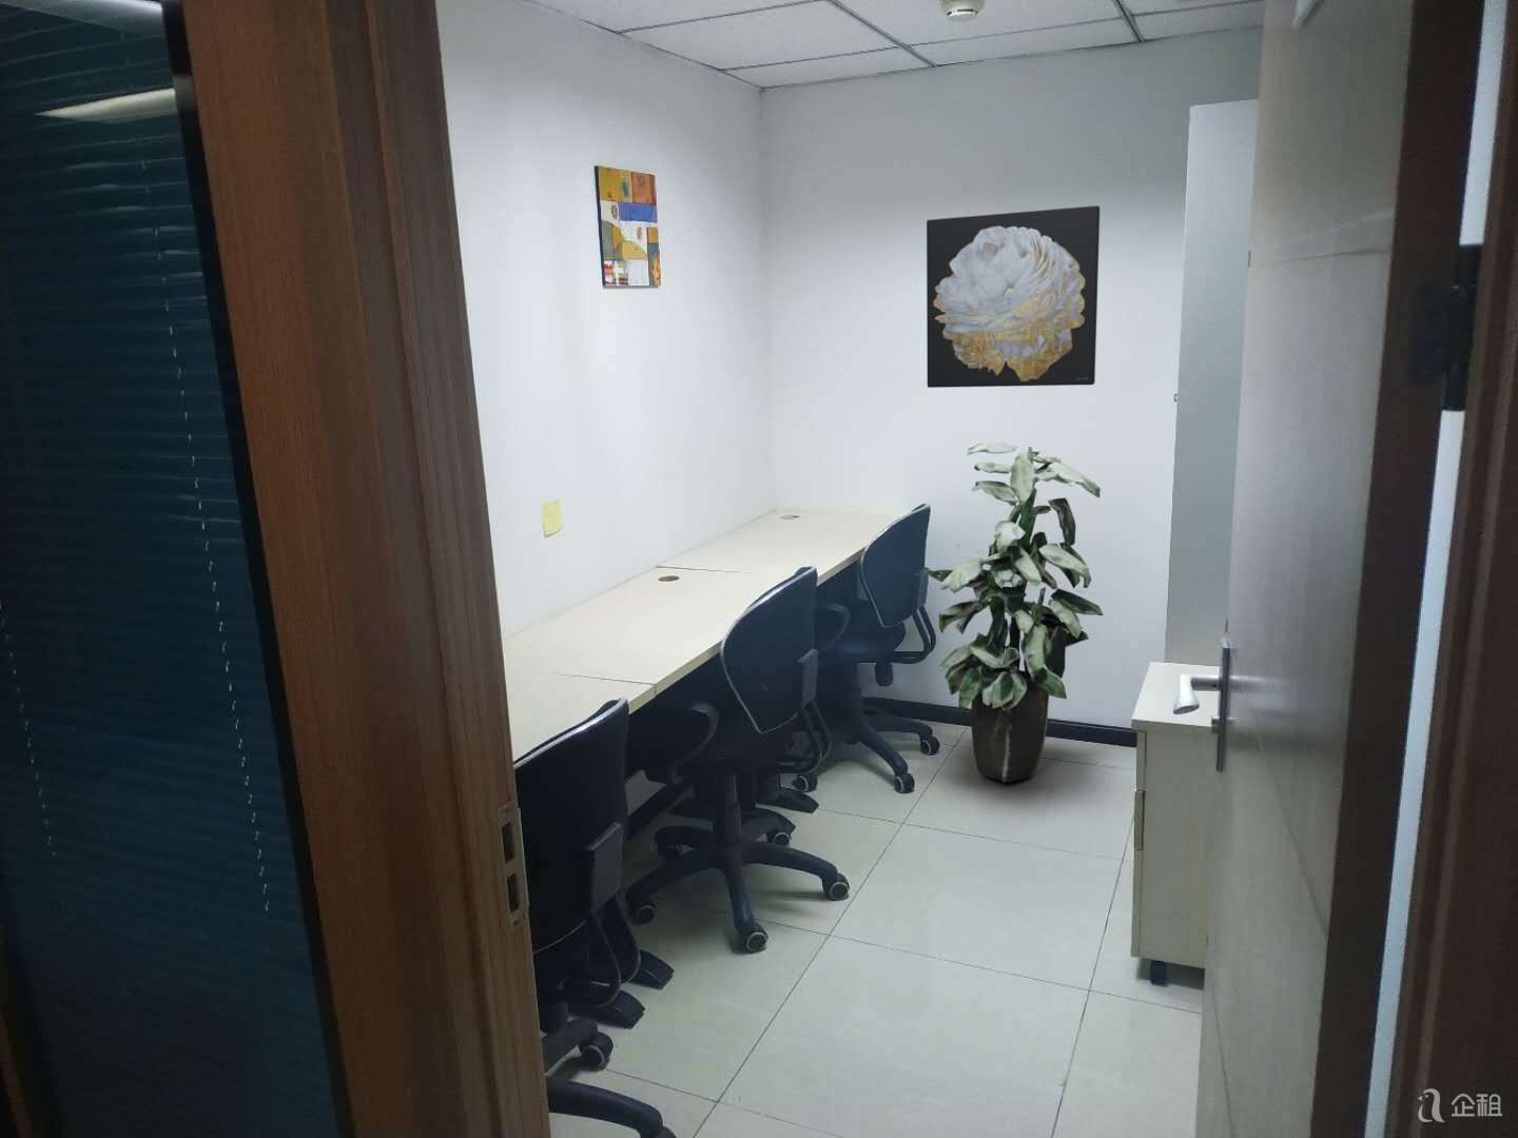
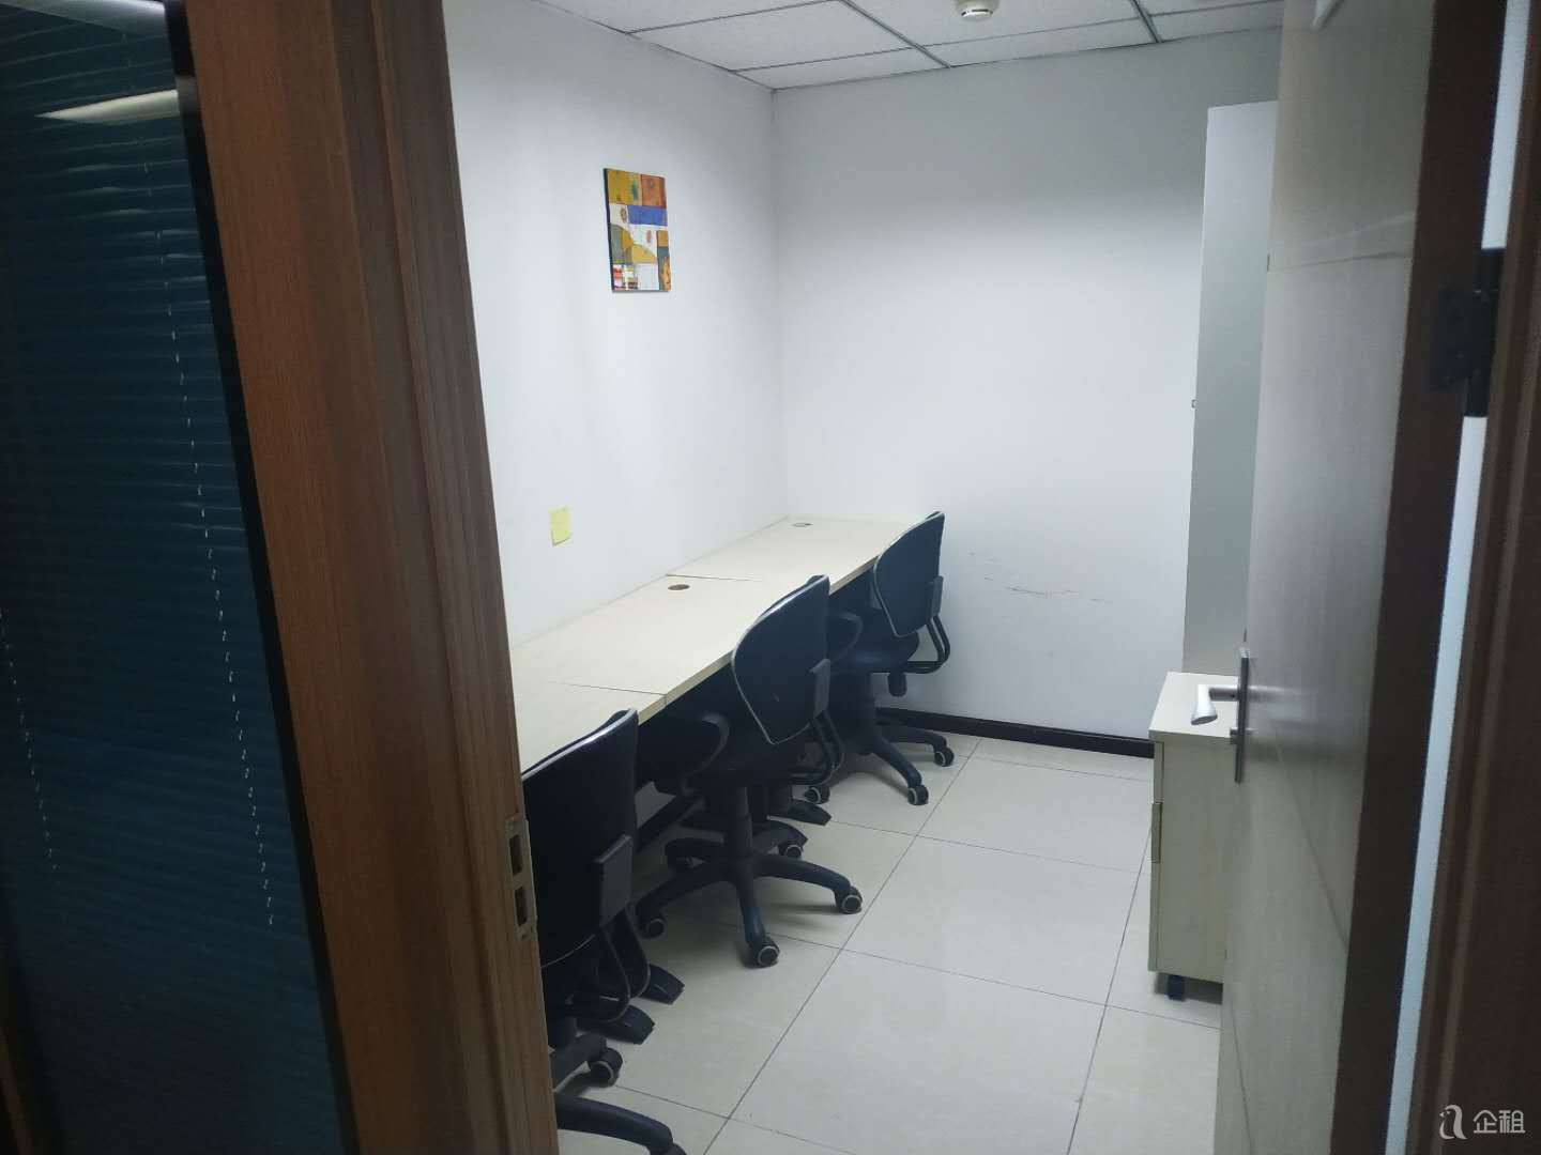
- indoor plant (1009, 610)
- wall art (1009, 300)
